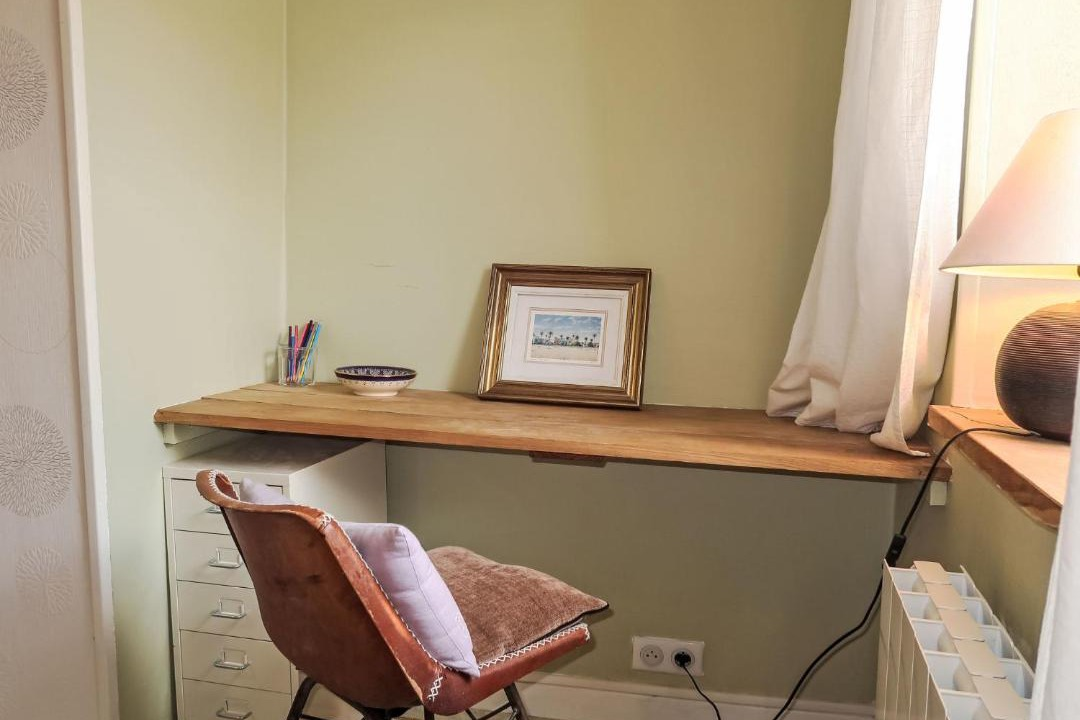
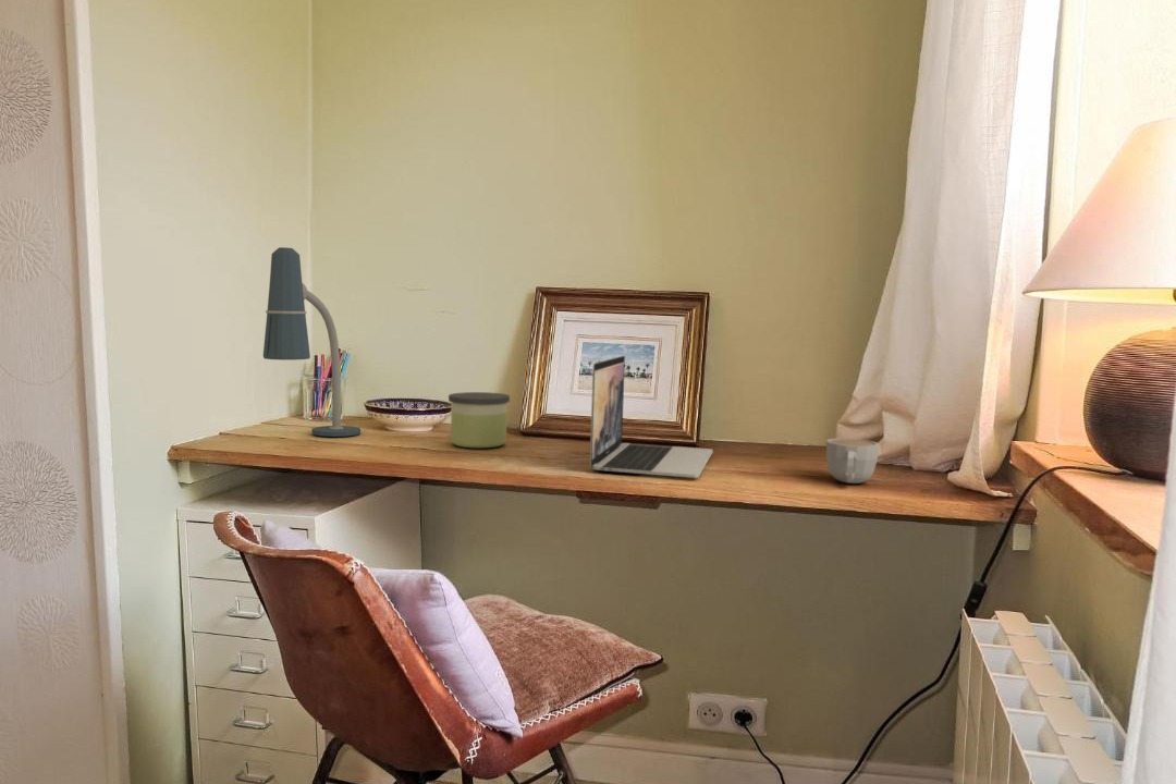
+ desk lamp (308, 345)
+ laptop (650, 444)
+ candle (478, 419)
+ mug (850, 462)
